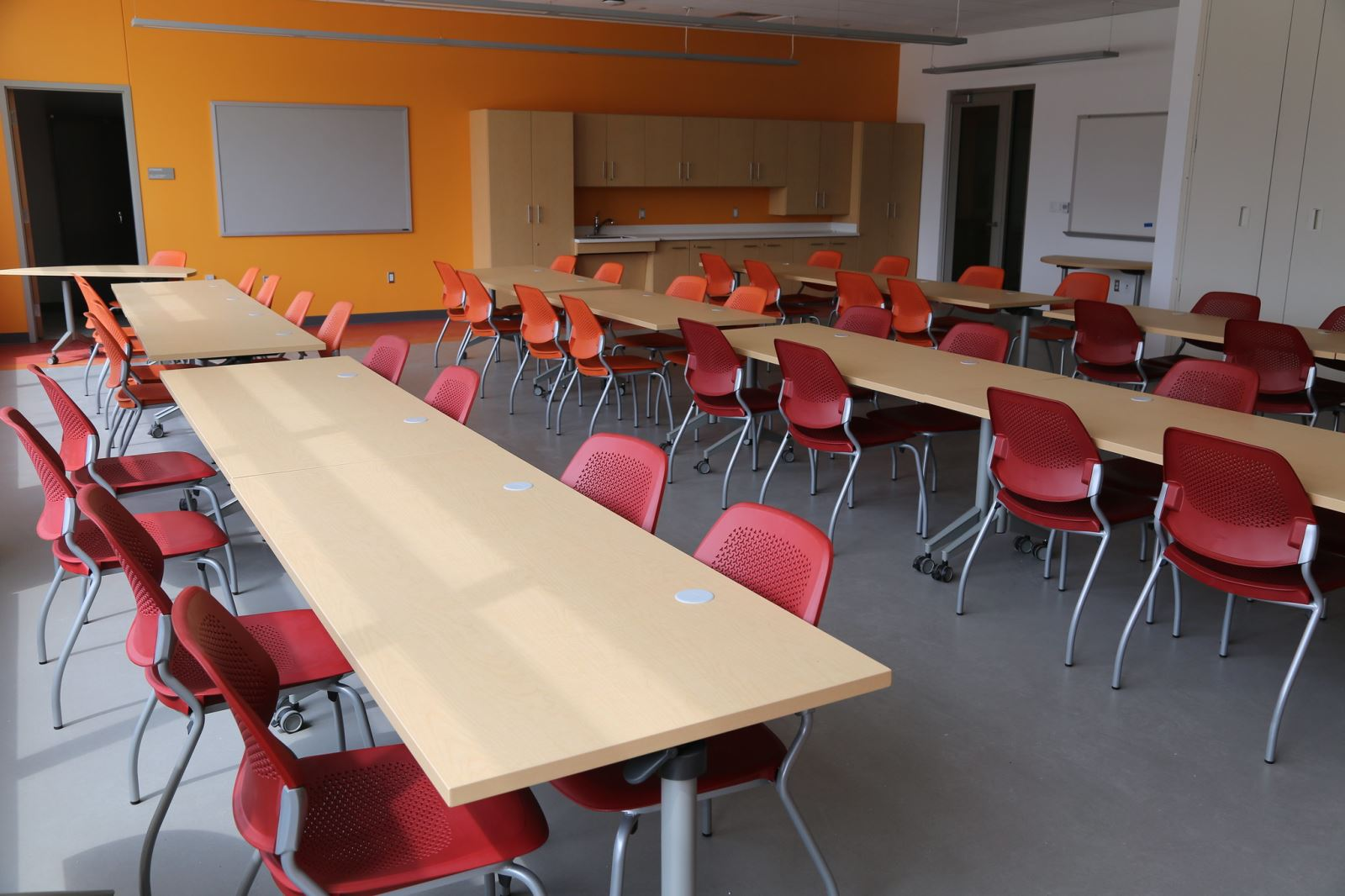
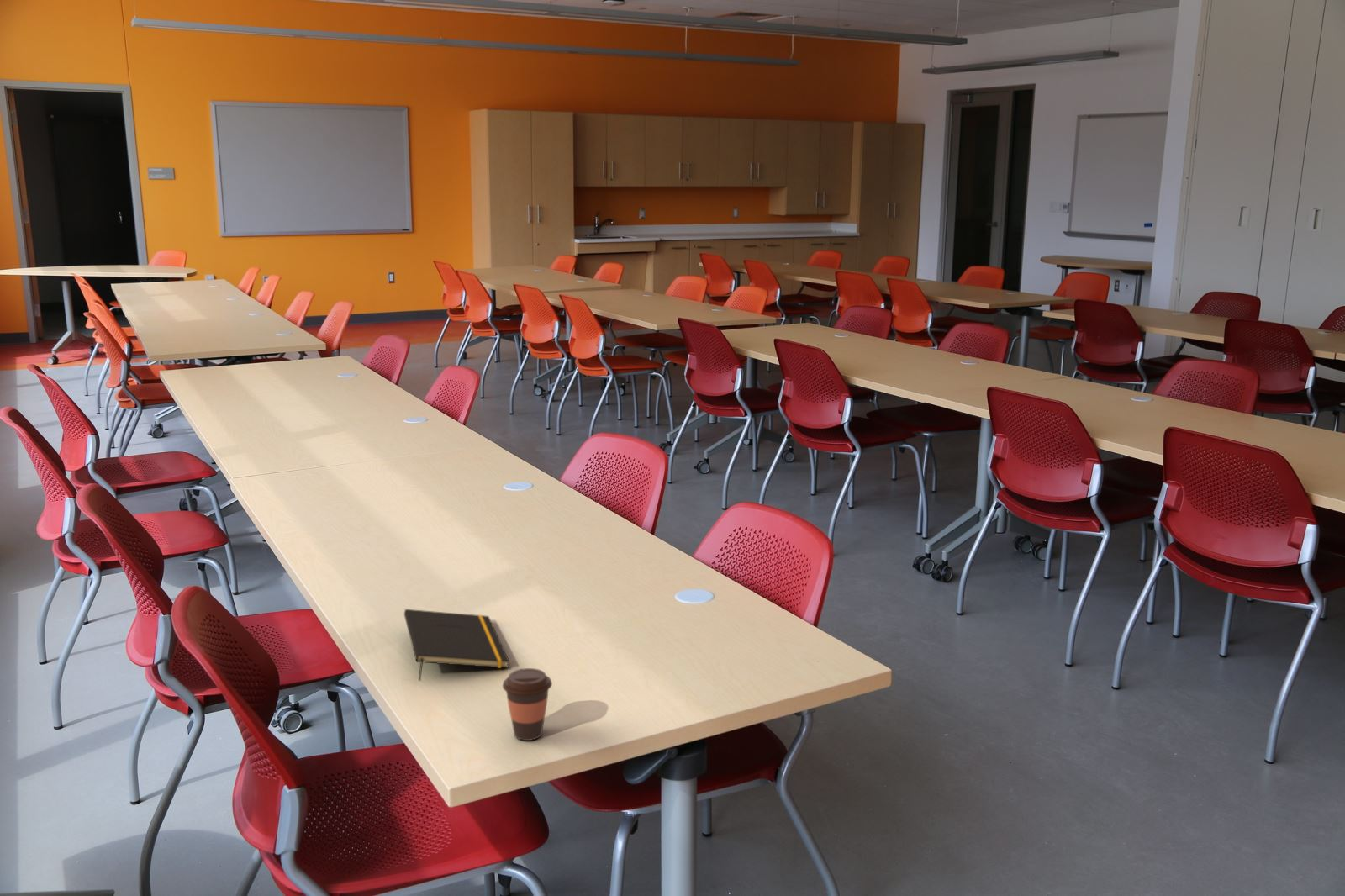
+ notepad (454, 637)
+ coffee cup (527, 704)
